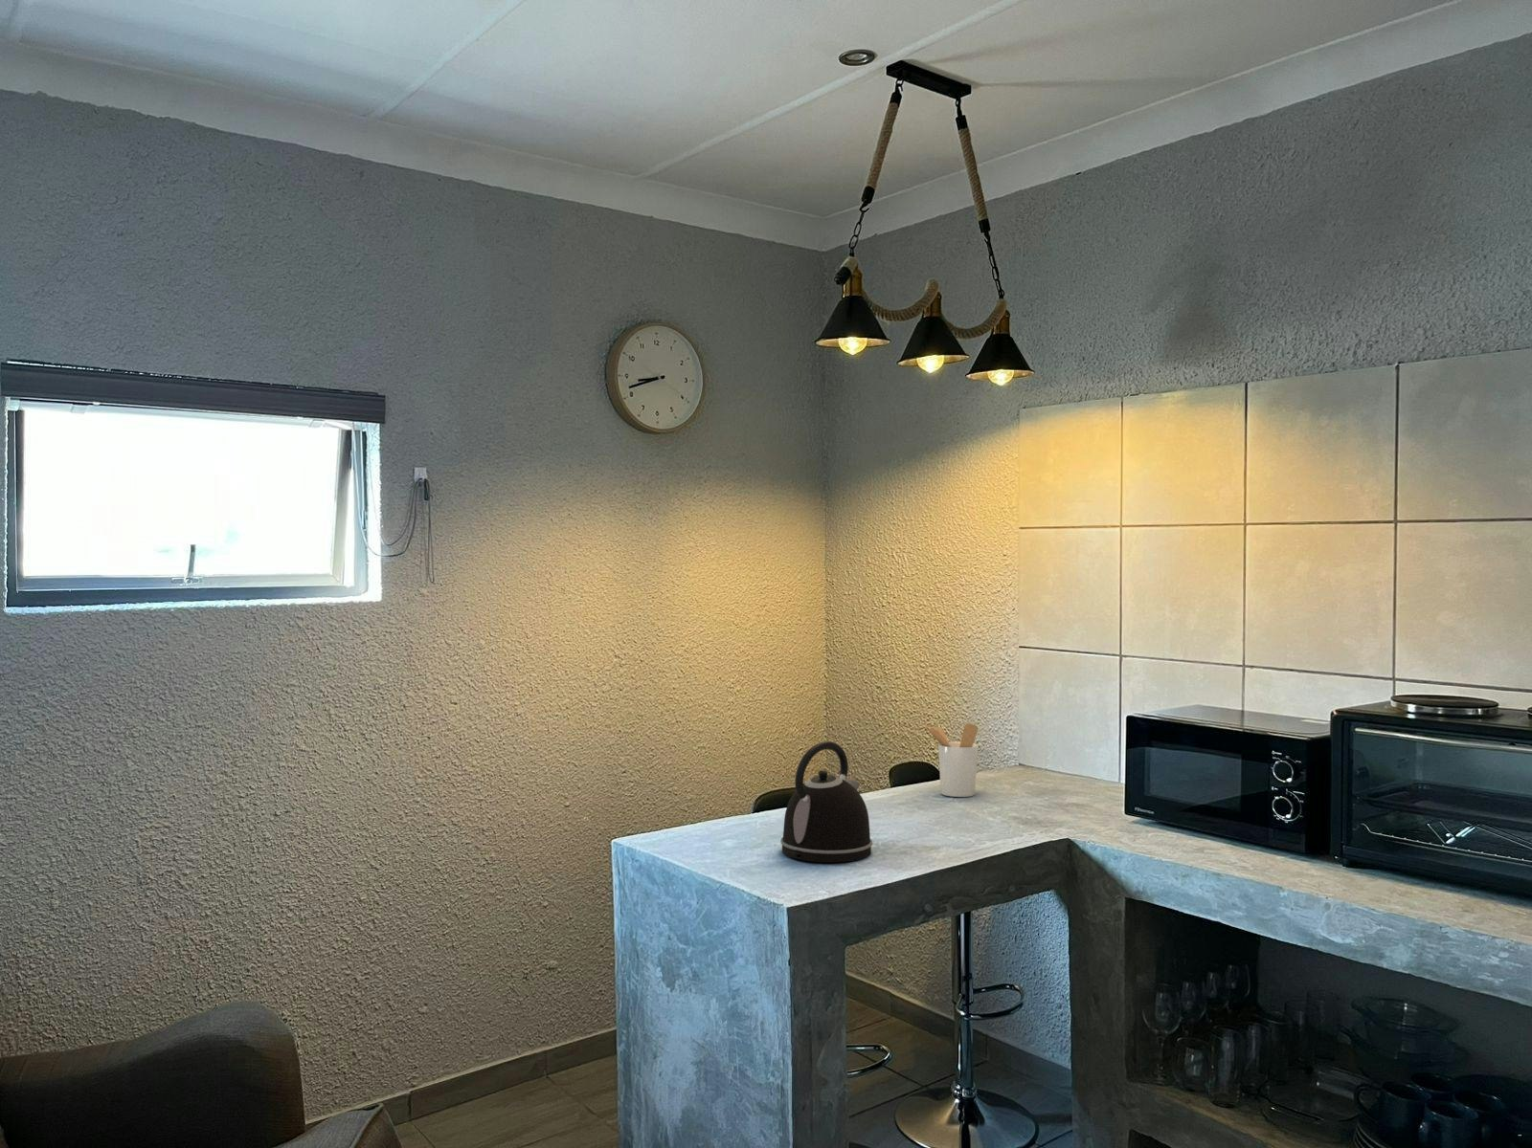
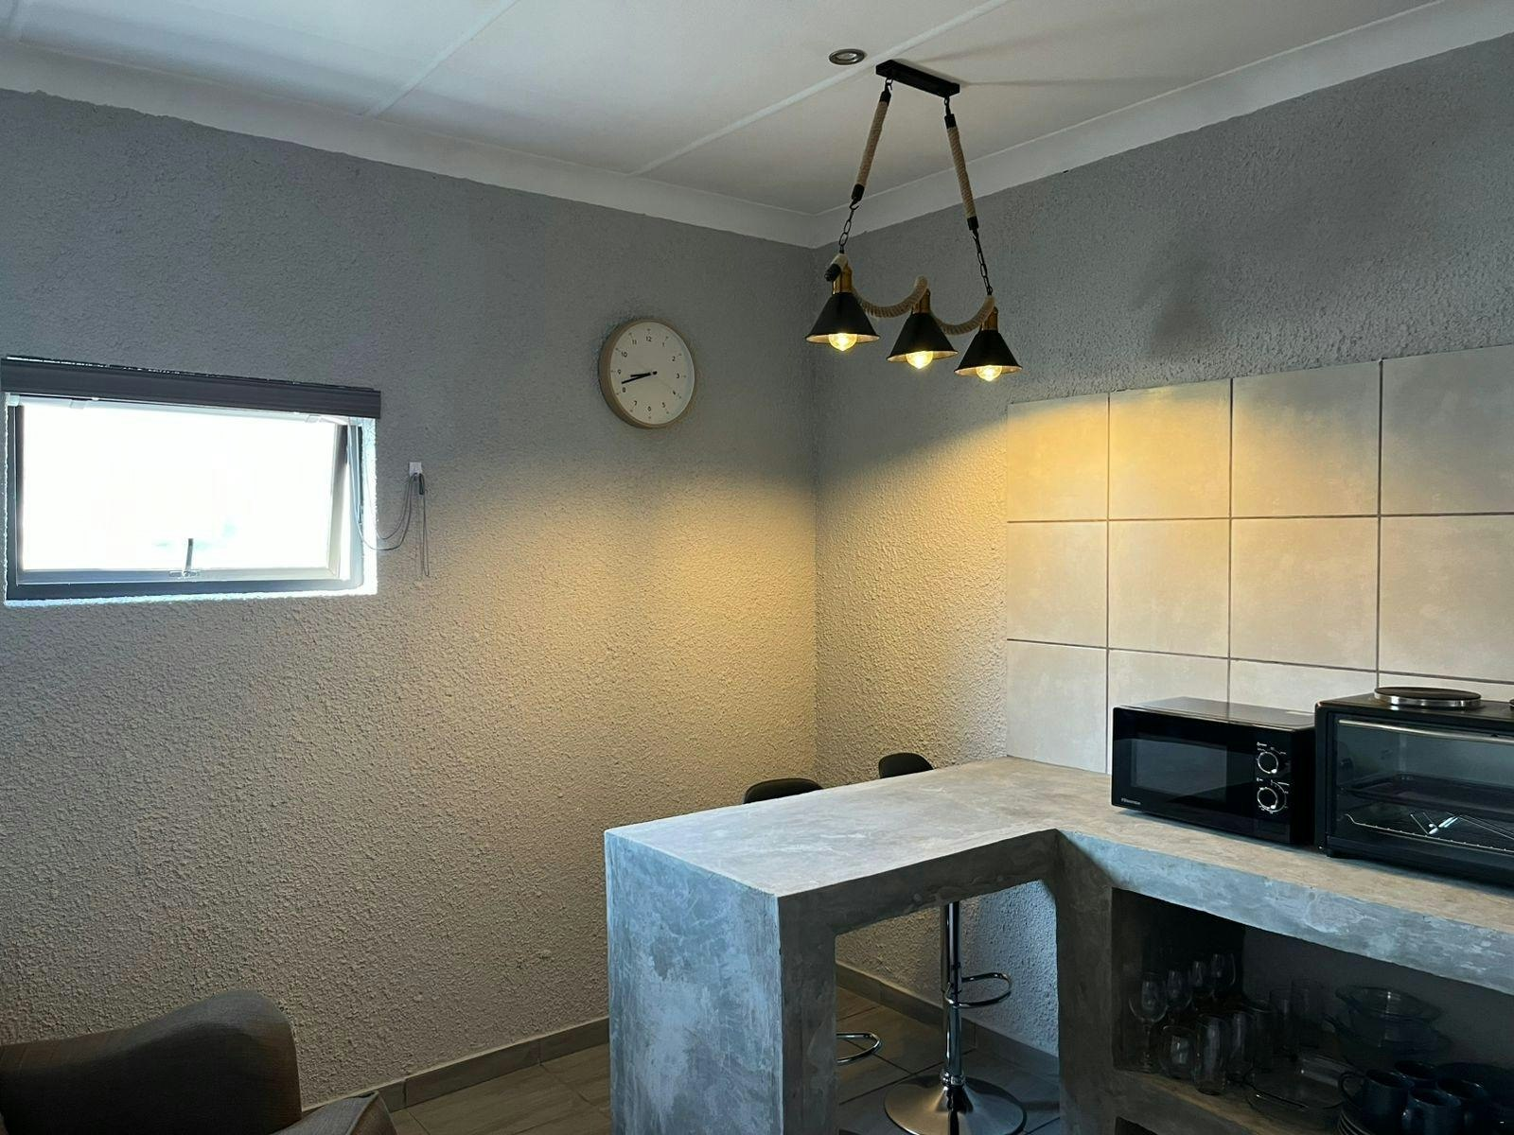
- kettle (826, 796)
- utensil holder (949, 757)
